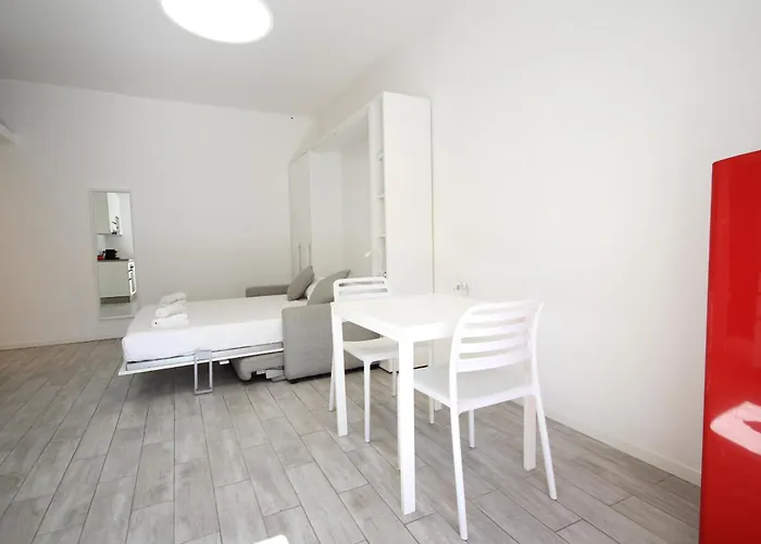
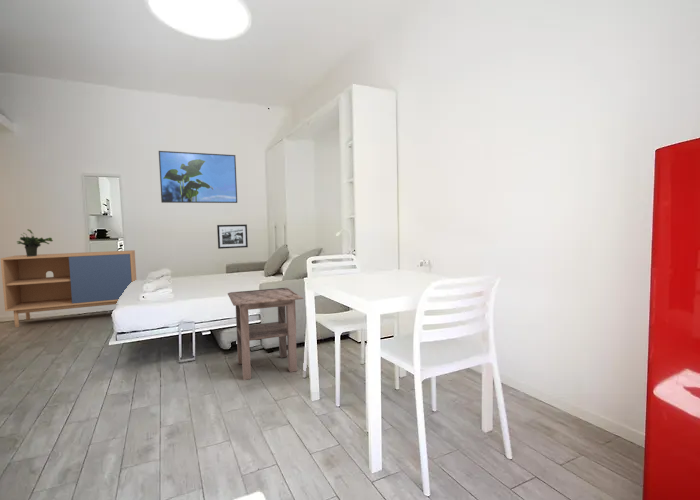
+ side table (265, 330)
+ potted plant (34, 242)
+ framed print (199, 178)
+ storage cabinet (76, 286)
+ picture frame (232, 236)
